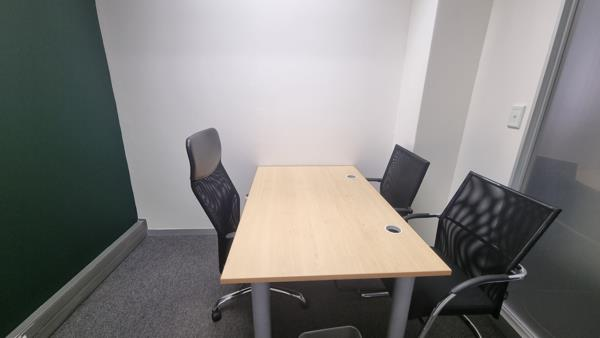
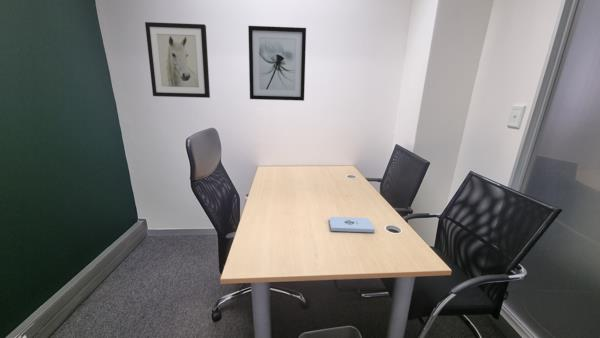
+ wall art (277, 64)
+ wall art (178, 61)
+ notepad (350, 224)
